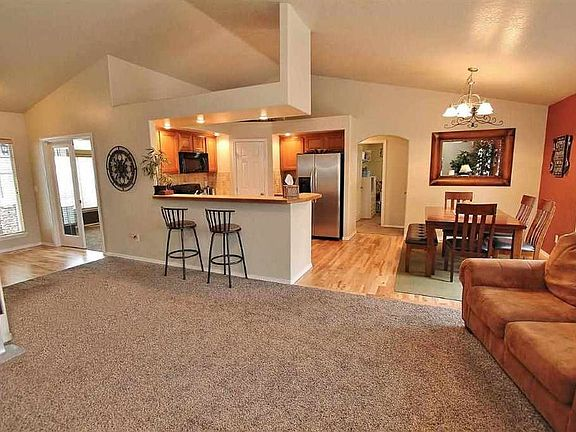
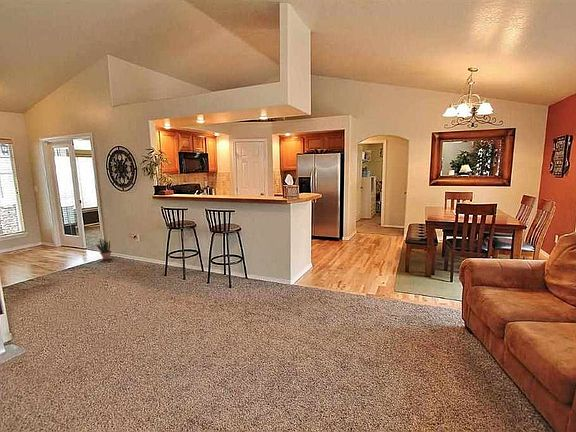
+ potted plant (104, 248)
